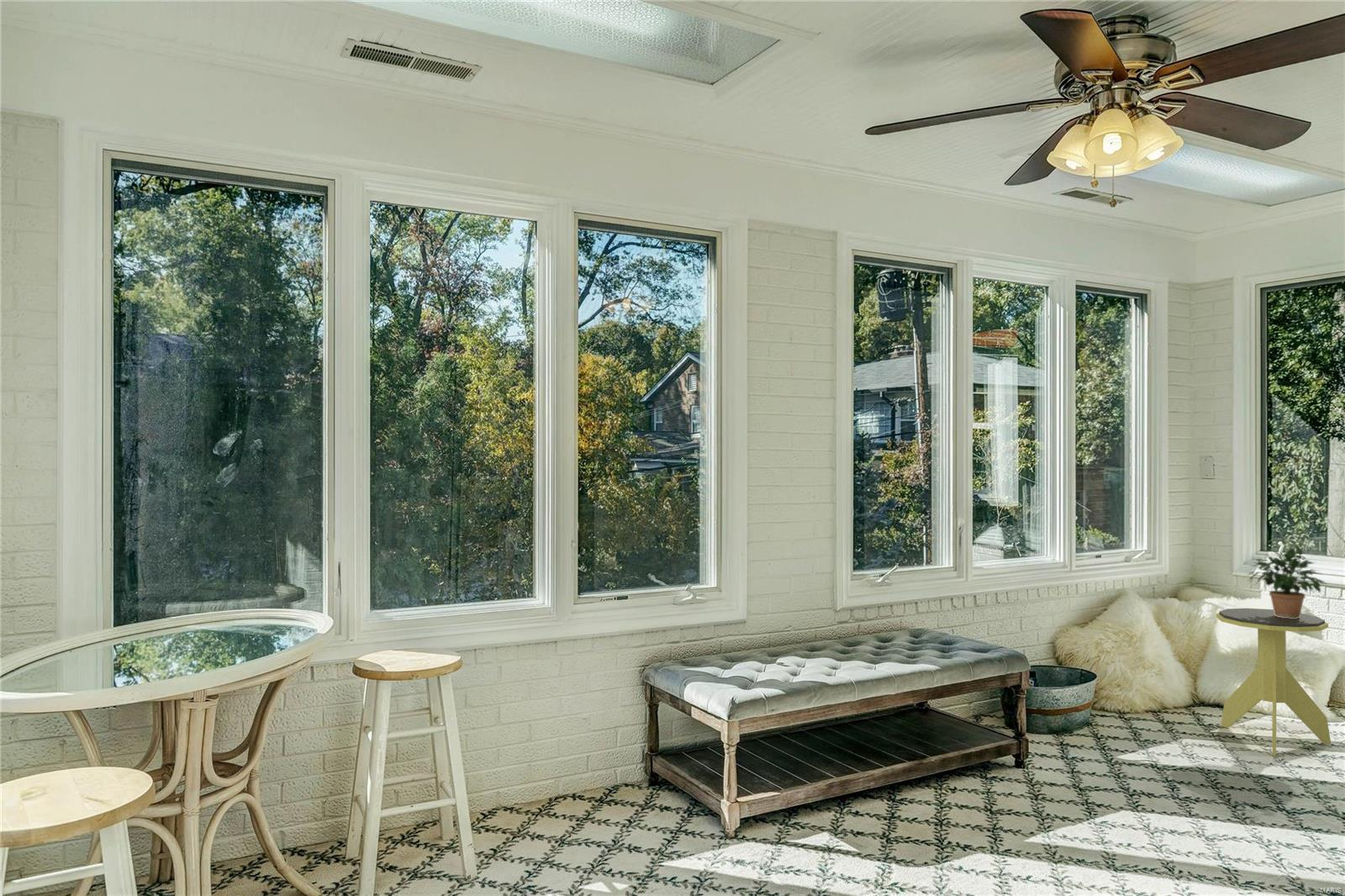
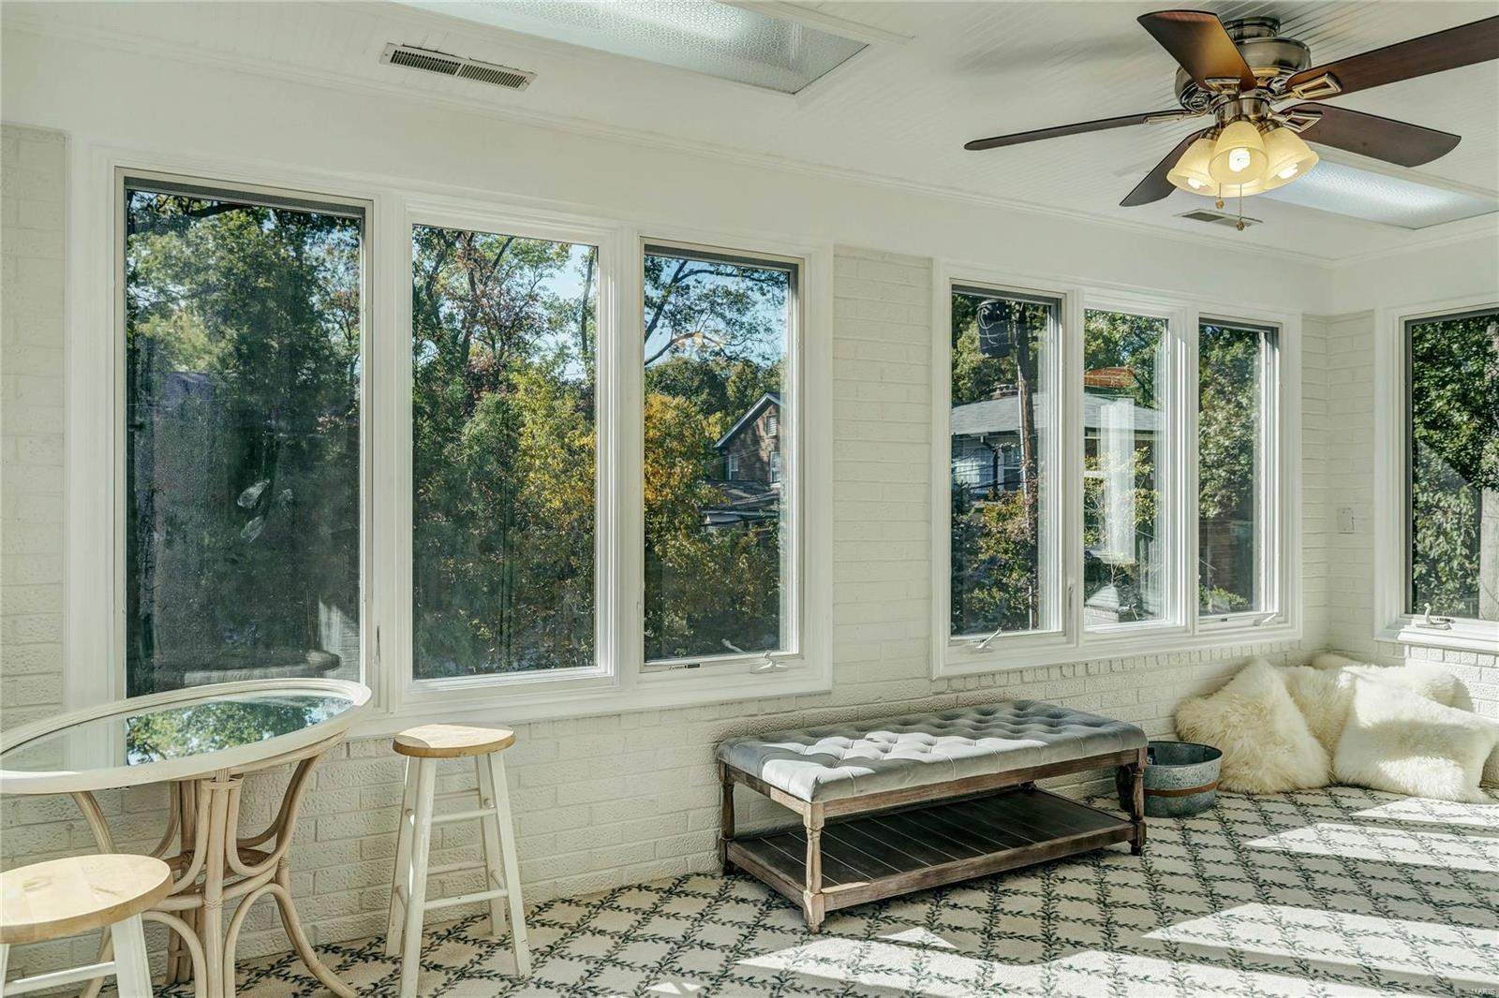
- potted plant (1282, 579)
- side table (1268, 677)
